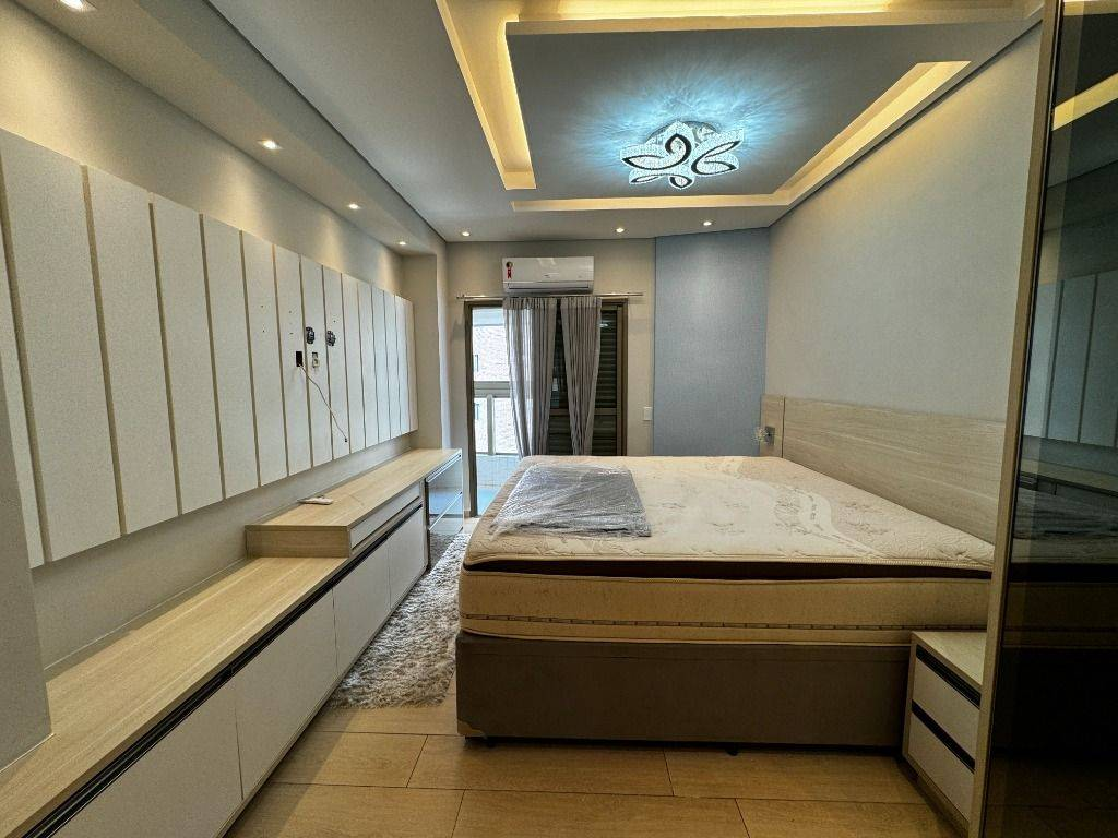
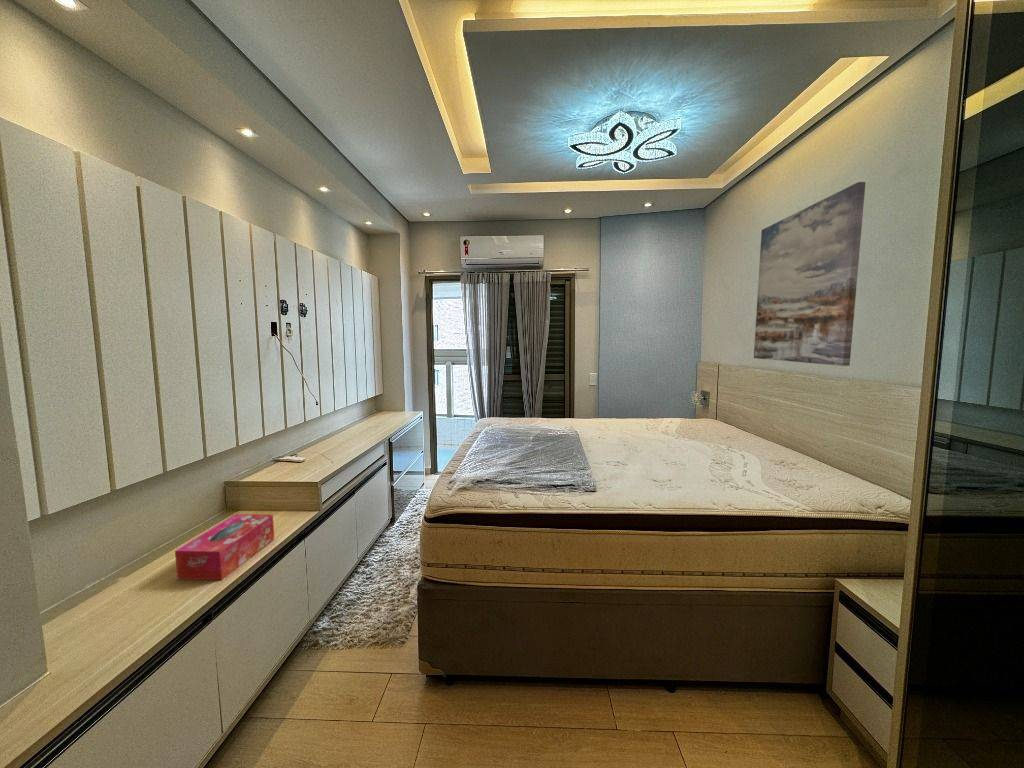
+ wall art (798, 287)
+ tissue box (229, 544)
